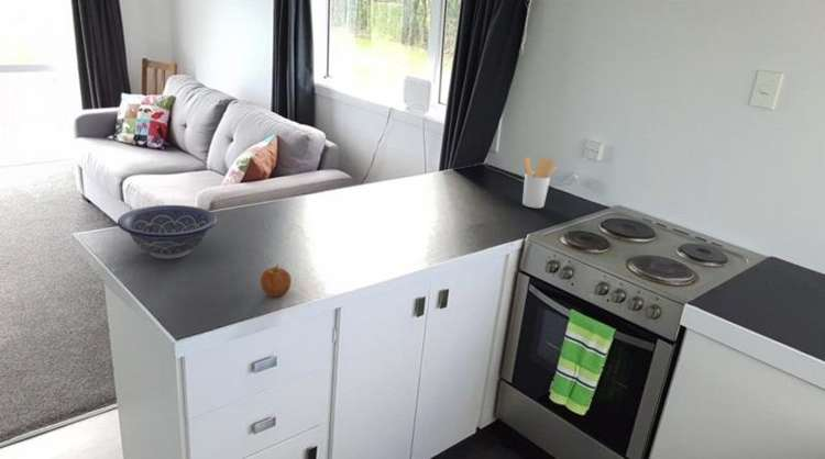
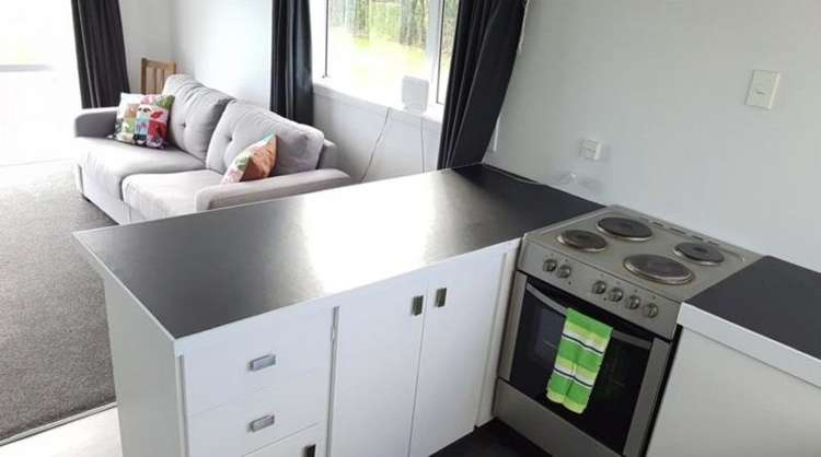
- apple (275, 279)
- decorative bowl (168, 235)
- utensil holder (538, 181)
